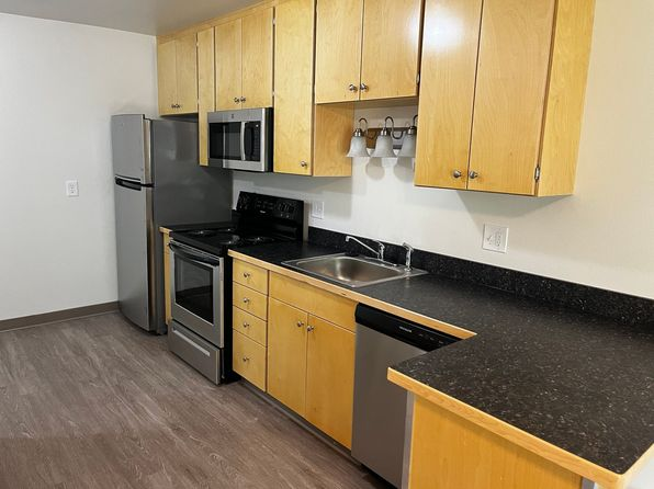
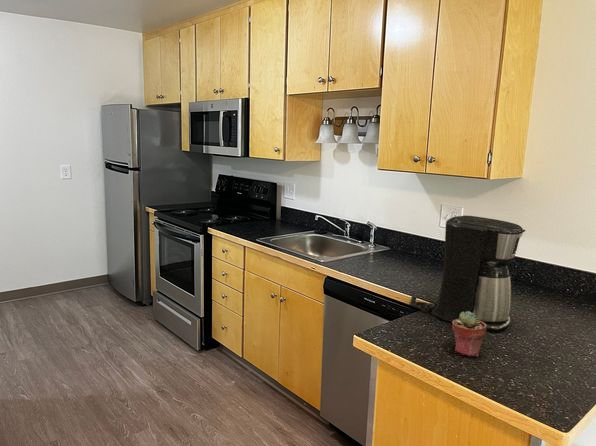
+ potted succulent (468, 331)
+ coffee maker (468, 266)
